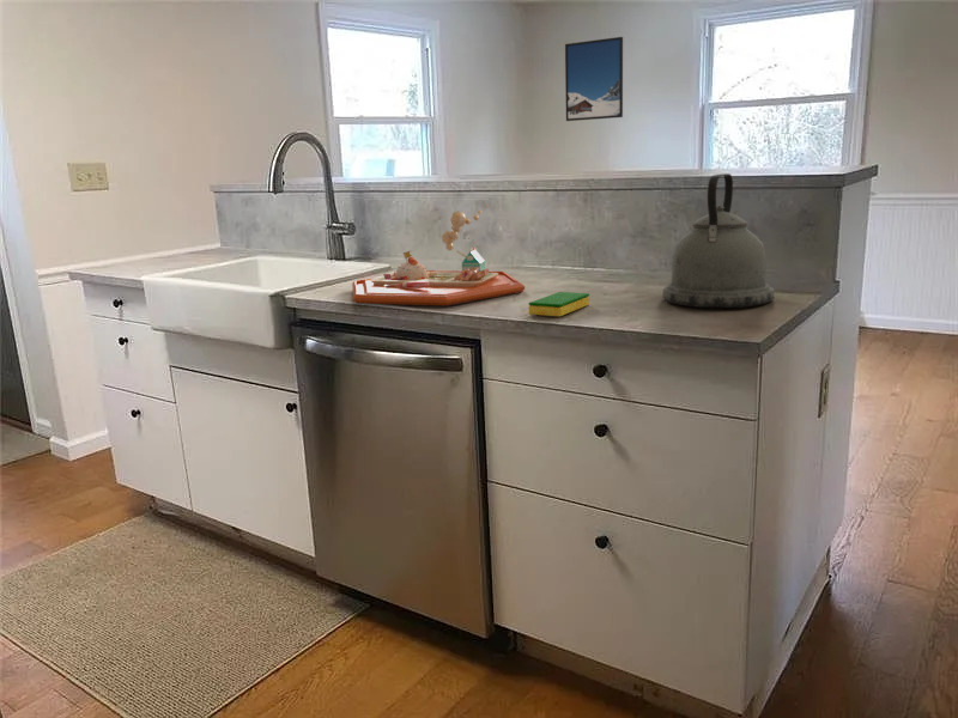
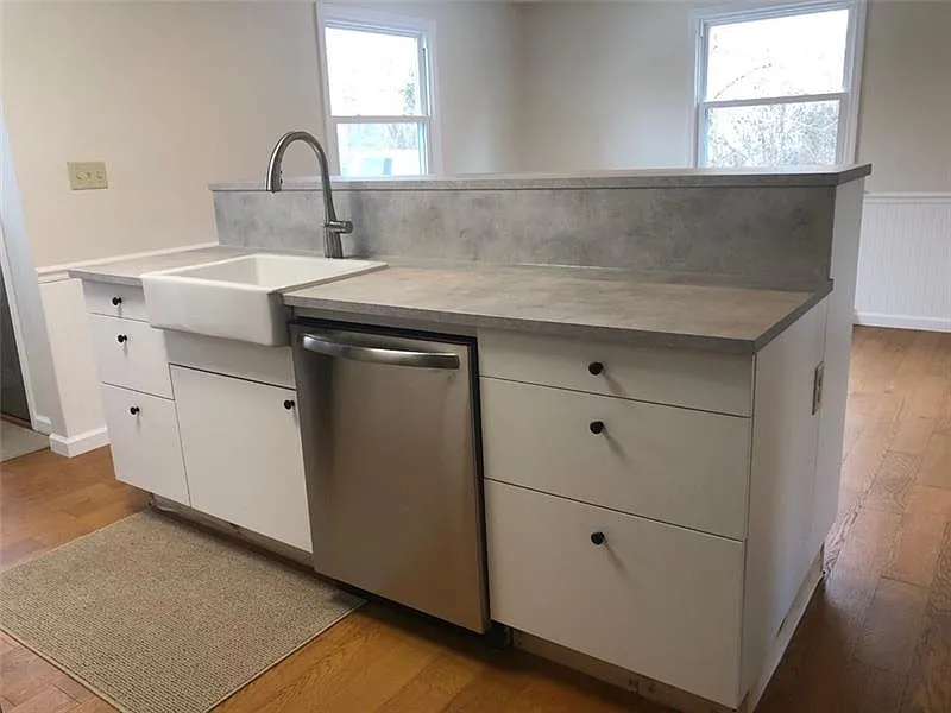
- kettle (717, 236)
- dish sponge (559, 303)
- food tray (443, 242)
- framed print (593, 80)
